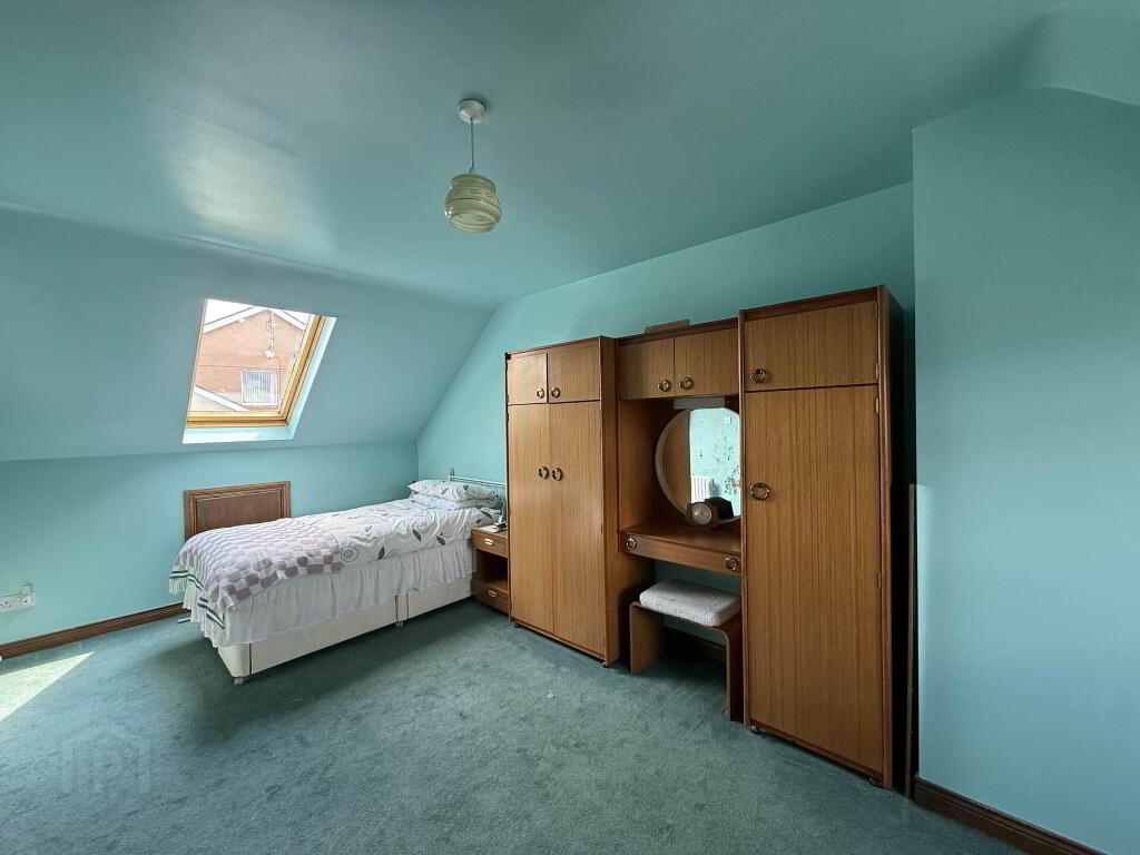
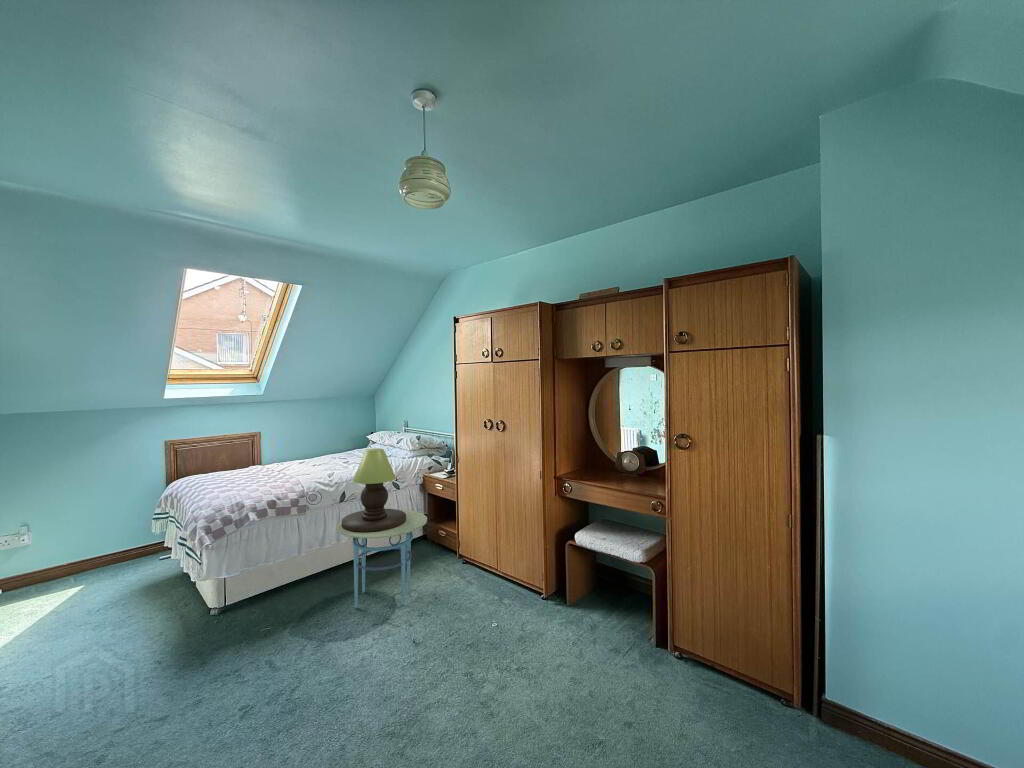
+ side table (383, 567)
+ table lamp (374, 485)
